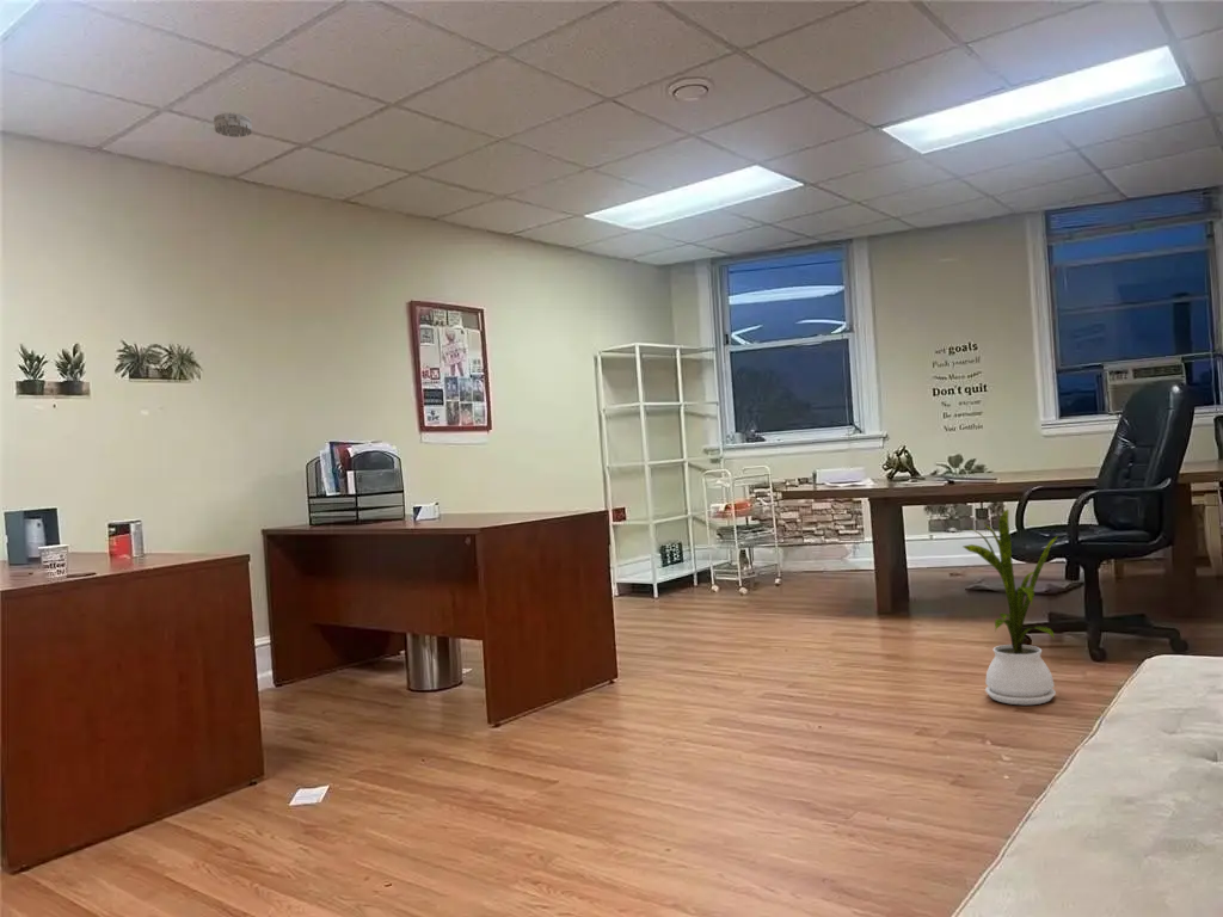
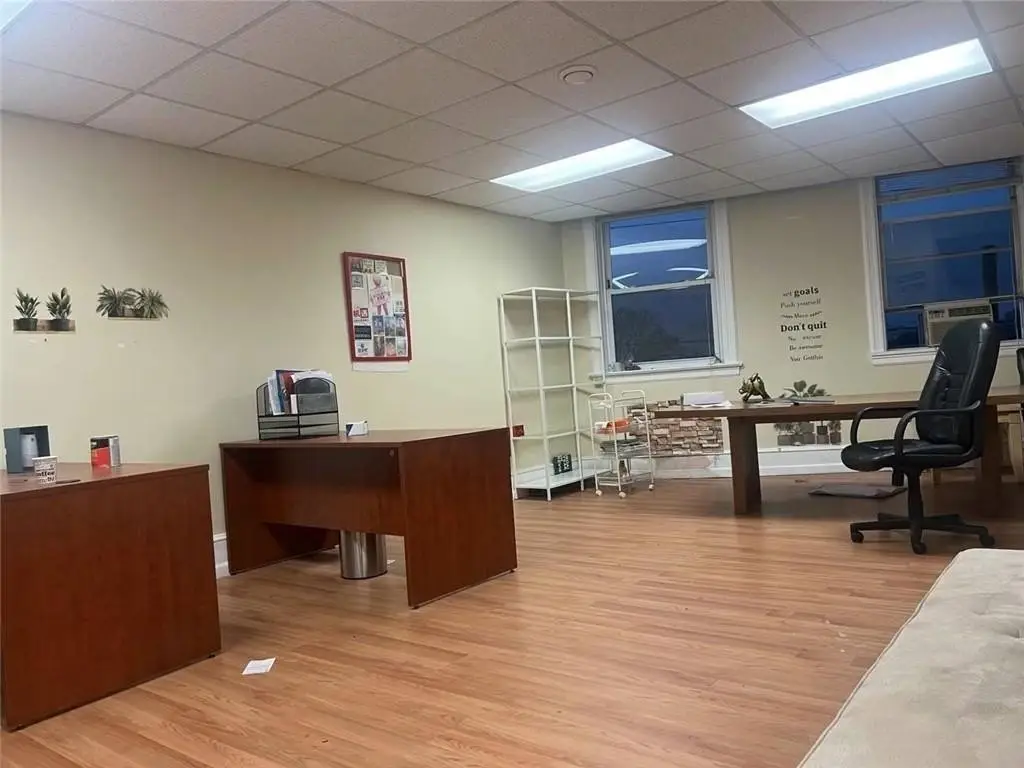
- smoke detector (233, 124)
- house plant (1010, 602)
